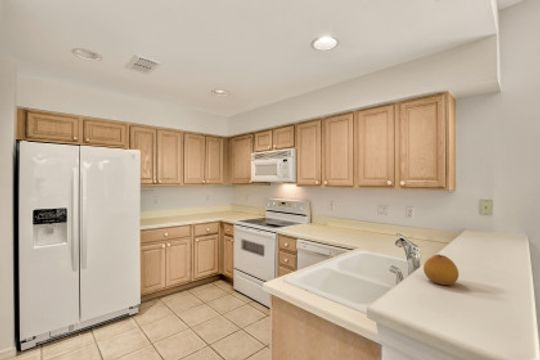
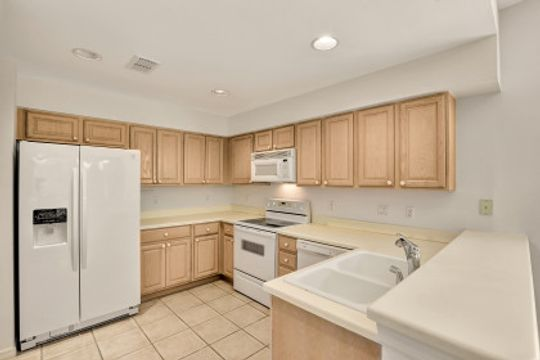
- fruit (440, 268)
